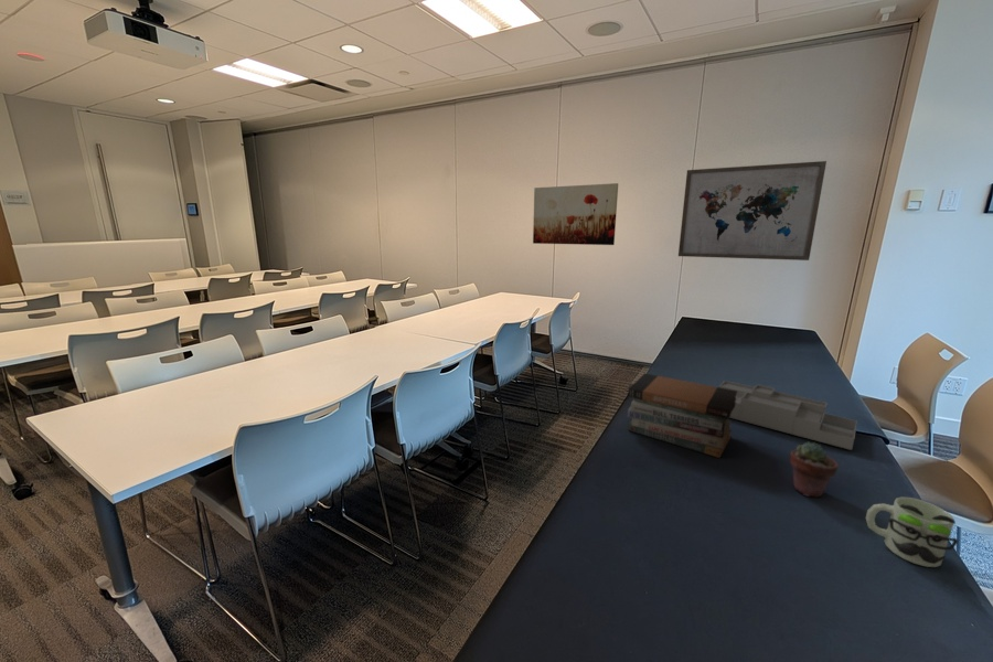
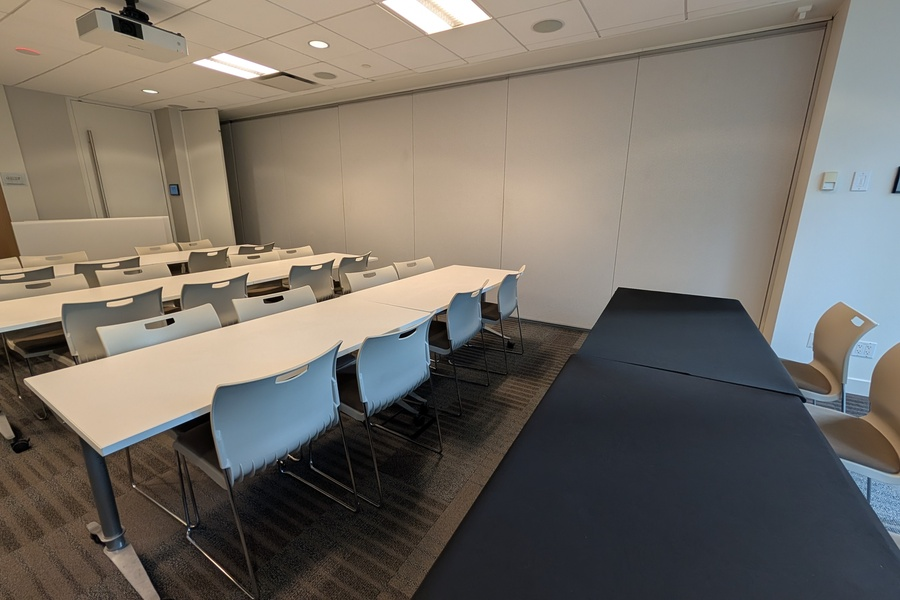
- desk organizer (766, 405)
- potted succulent (811, 467)
- book stack (679, 410)
- wall art (573, 215)
- mug (908, 524)
- wall art (745, 213)
